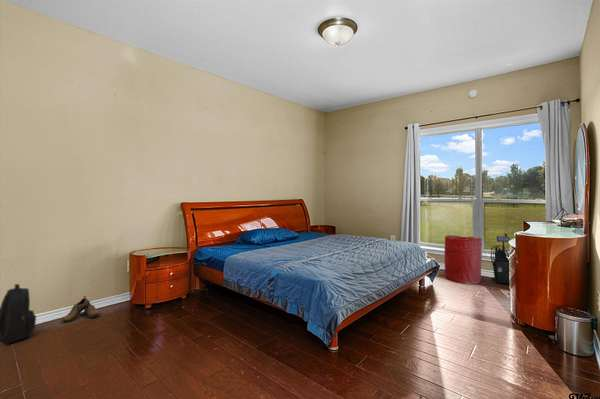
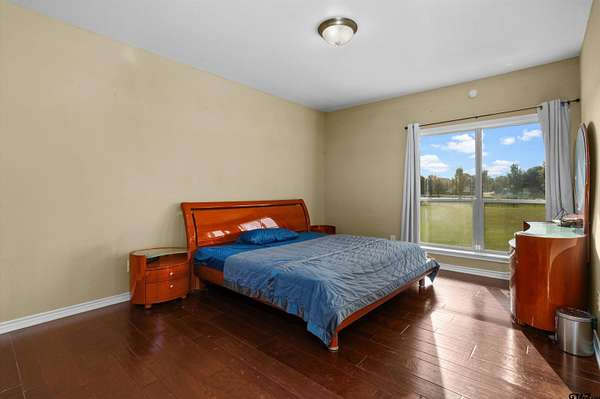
- backpack (17, 310)
- laundry hamper (462, 257)
- vacuum cleaner (503, 258)
- shoe (80, 307)
